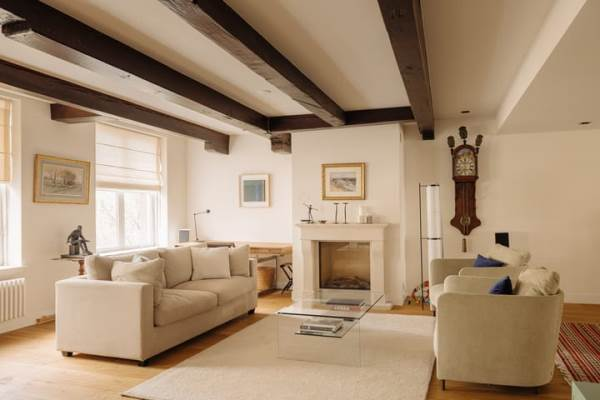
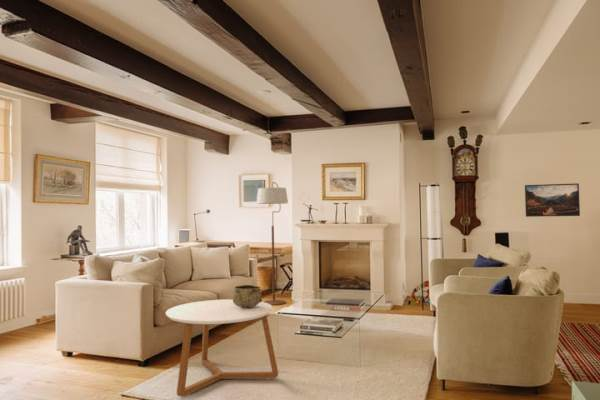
+ decorative bowl (247, 296)
+ coffee table (207, 344)
+ floor lamp (273, 242)
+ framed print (551, 200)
